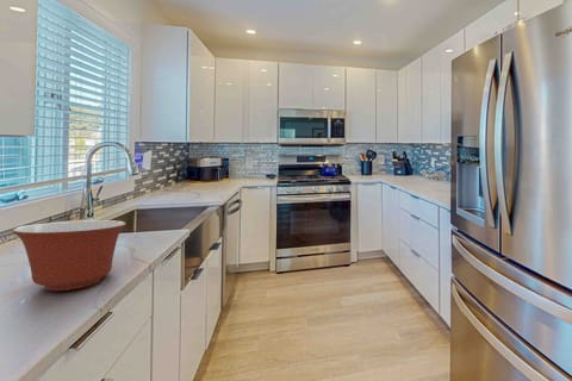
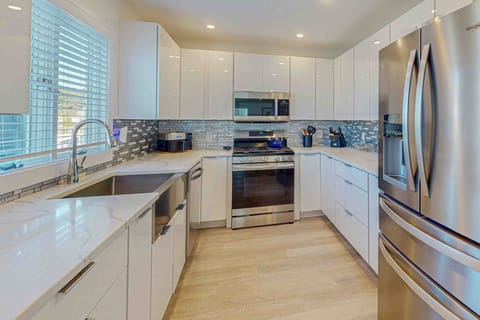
- mixing bowl (74, 254)
